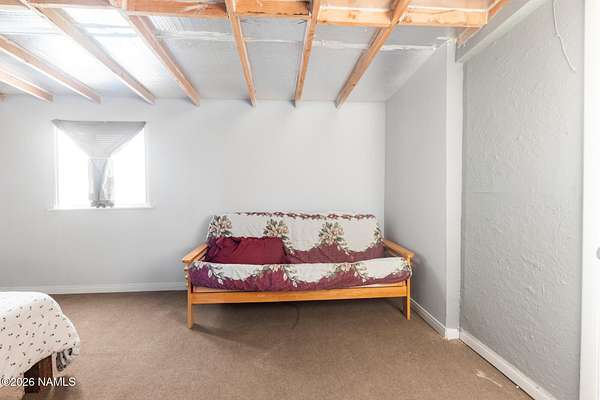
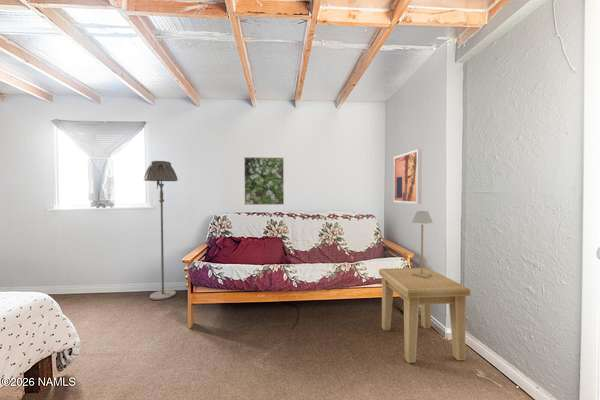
+ side table (418, 309)
+ floor lamp (161, 228)
+ table lamp (422, 243)
+ wall art (406, 178)
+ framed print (264, 181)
